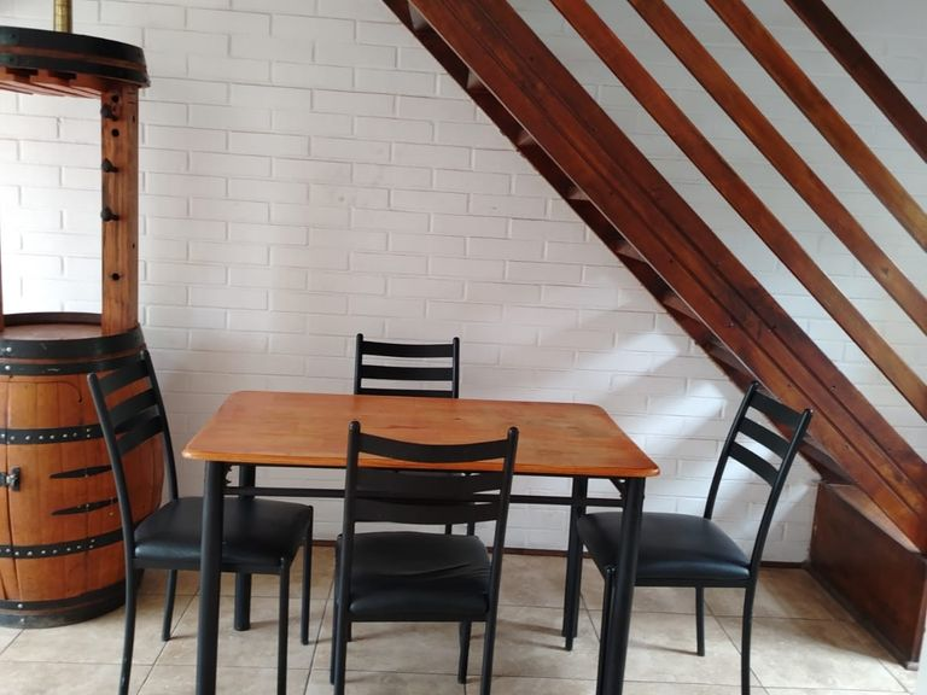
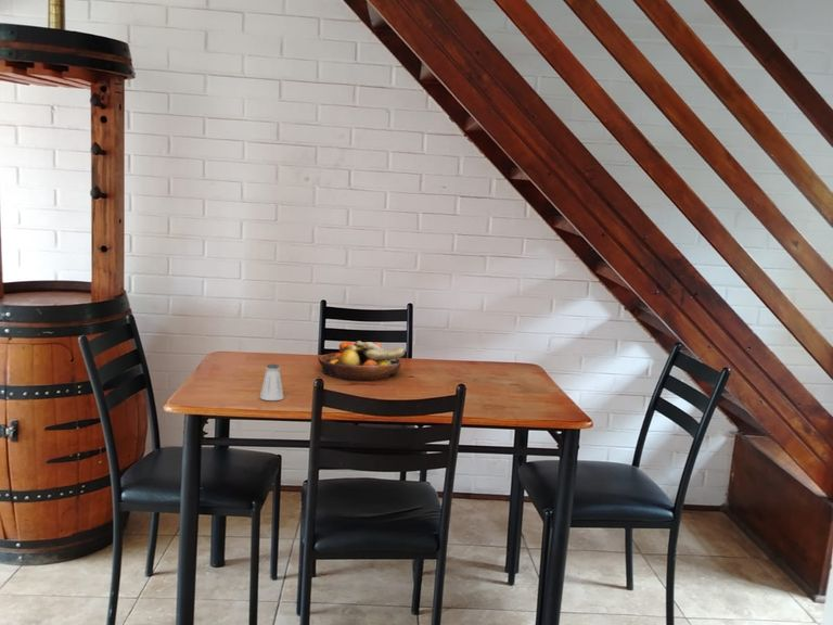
+ saltshaker (272, 381)
+ fruit bowl (361, 356)
